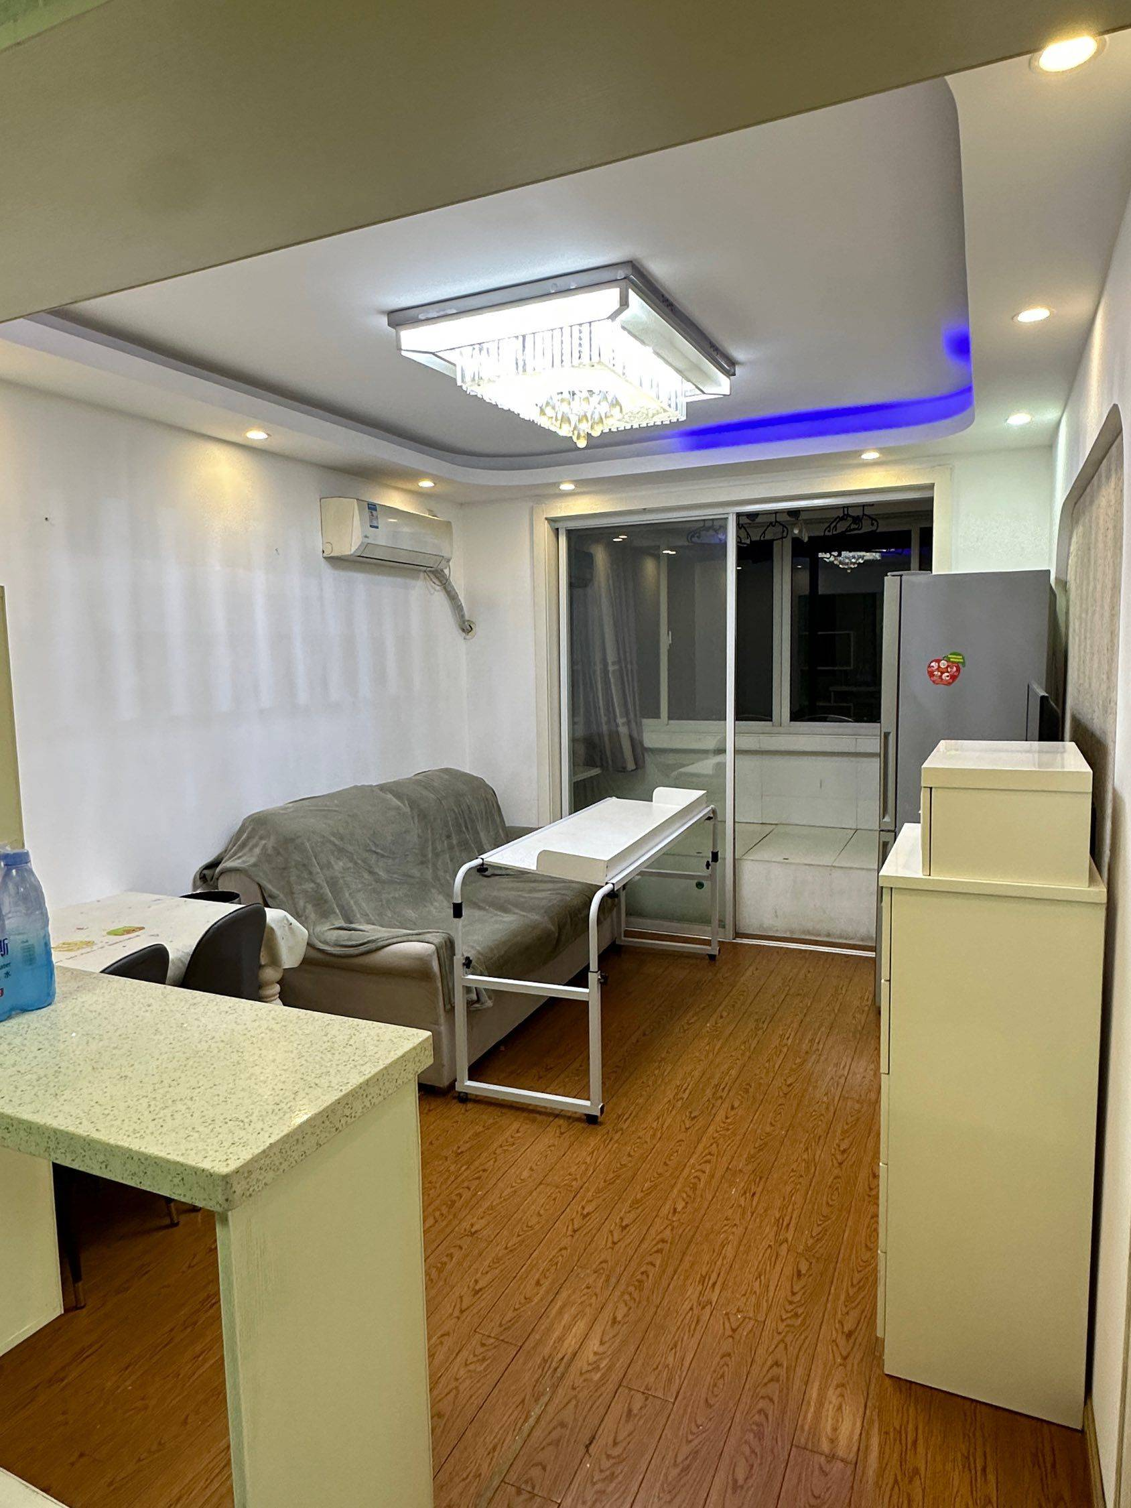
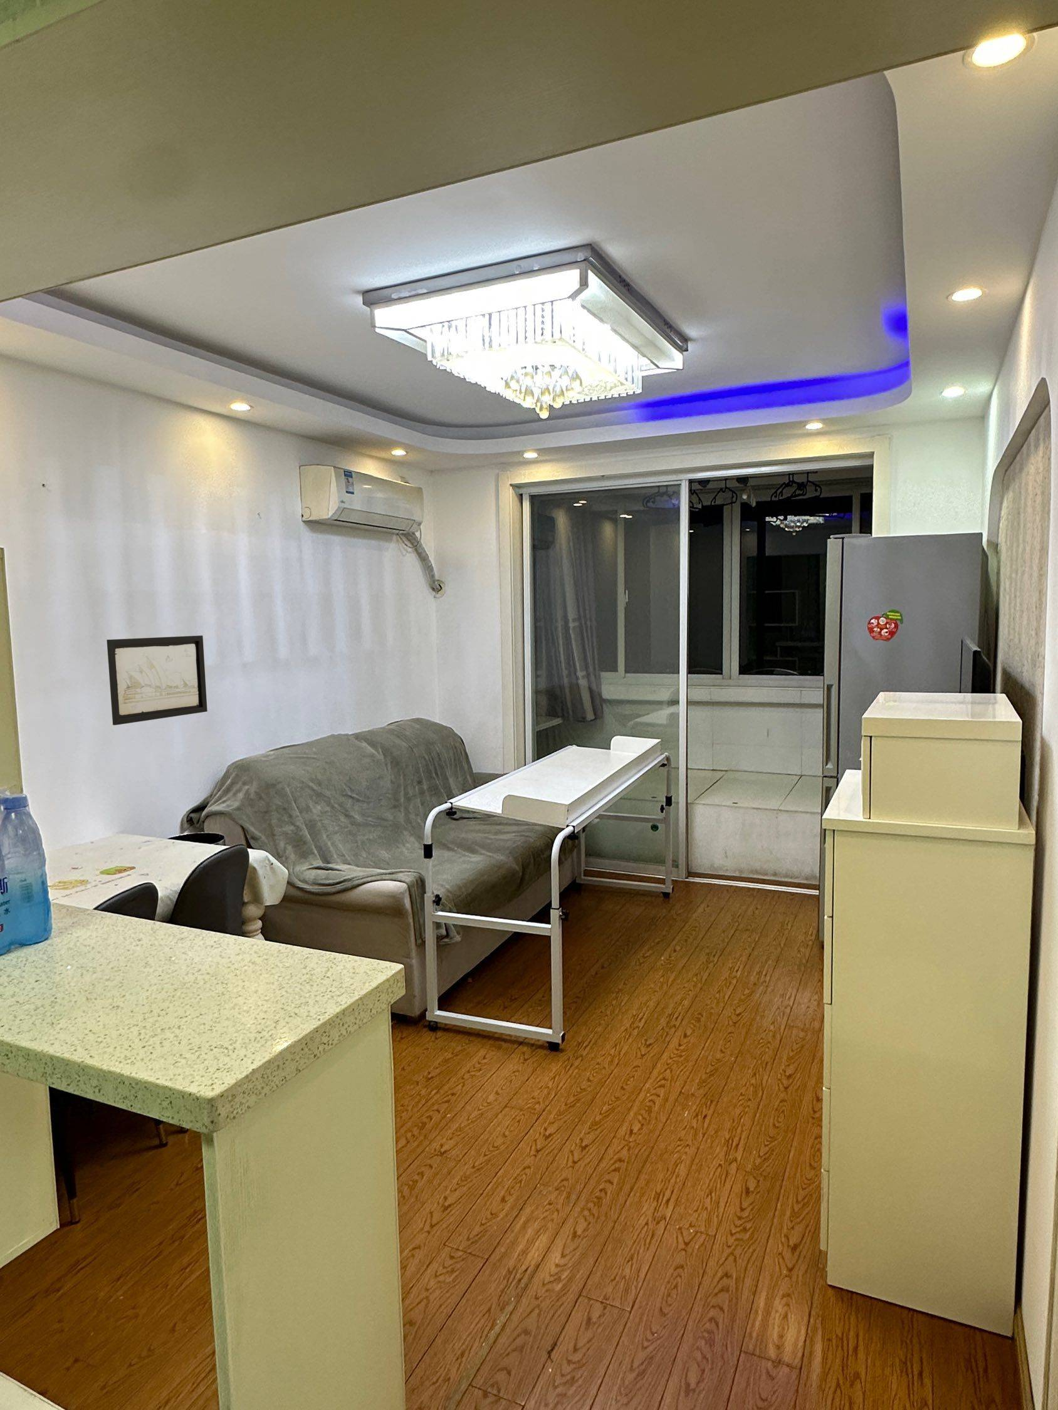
+ wall art (160, 678)
